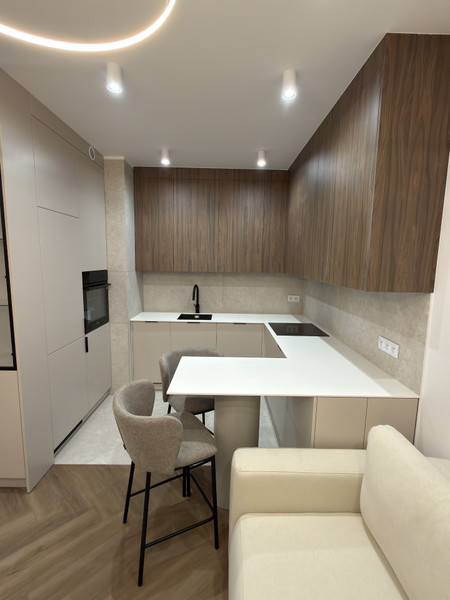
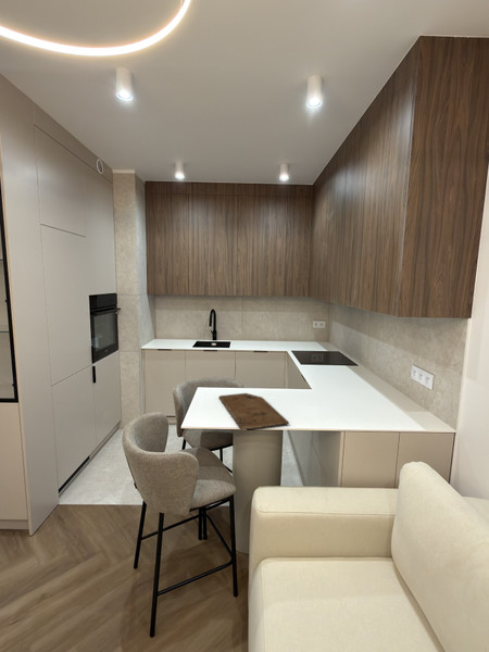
+ cutting board (250, 408)
